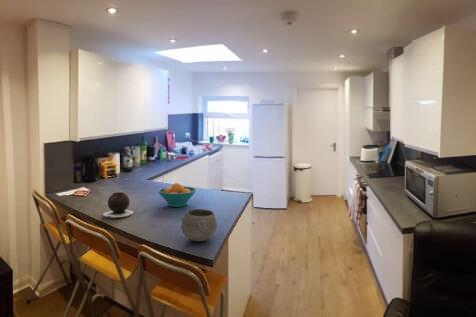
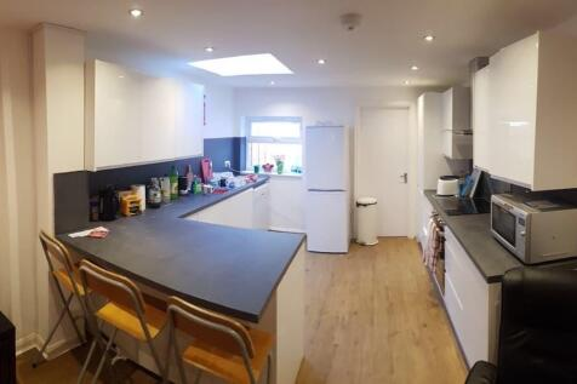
- bowl (199, 226)
- fruit bowl (177, 194)
- vase (118, 204)
